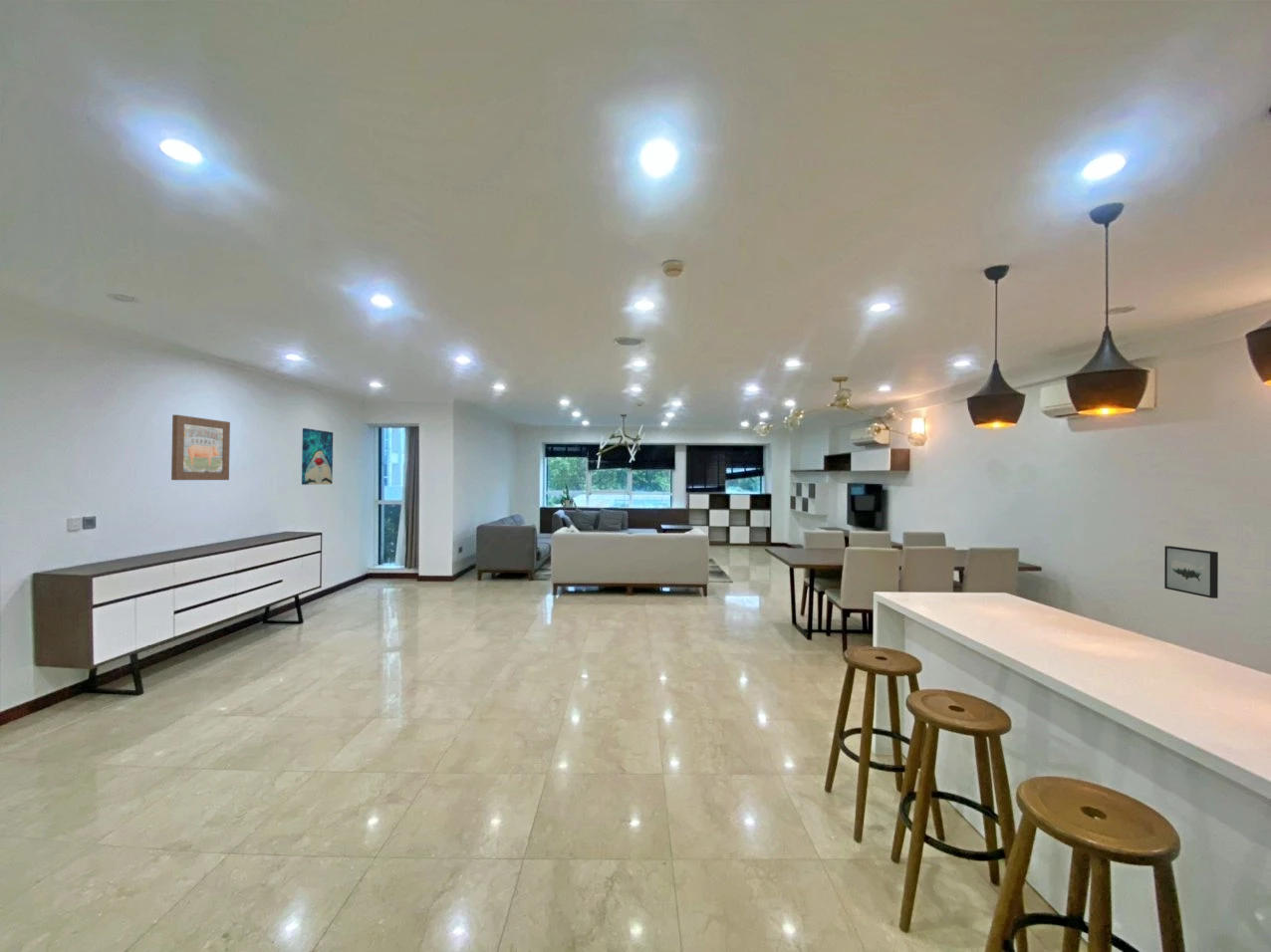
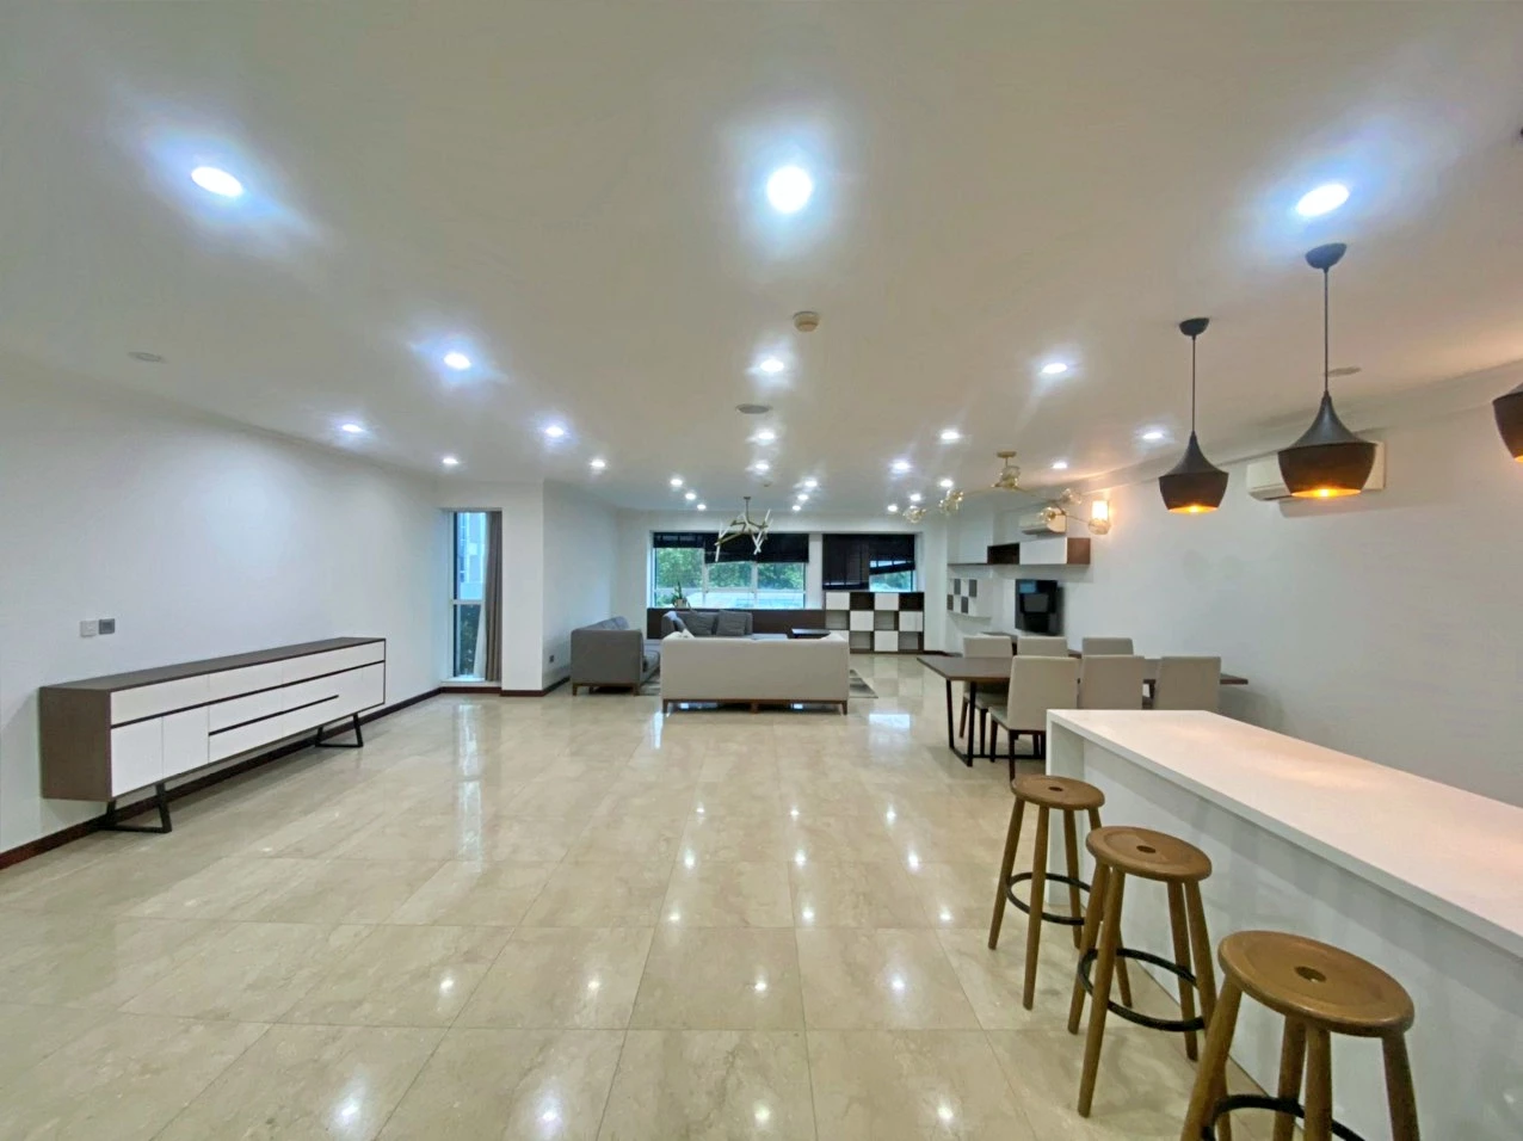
- wall art (1189, 571)
- wall art (318, 457)
- wall art (202, 449)
